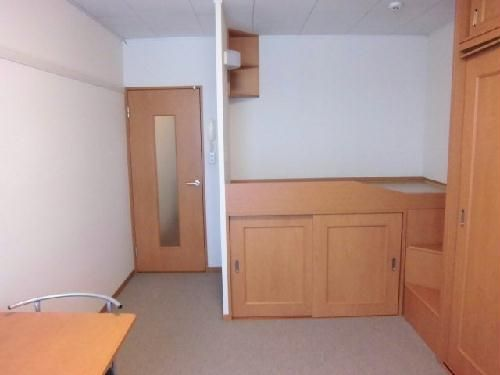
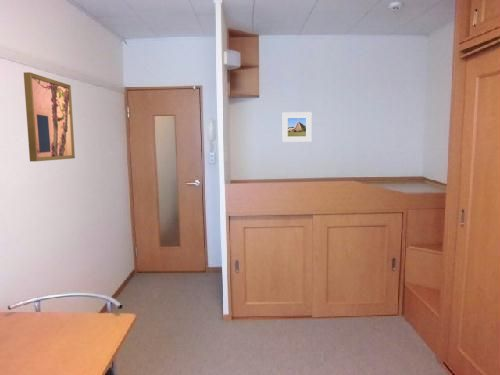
+ wall art (52, 120)
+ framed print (296, 127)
